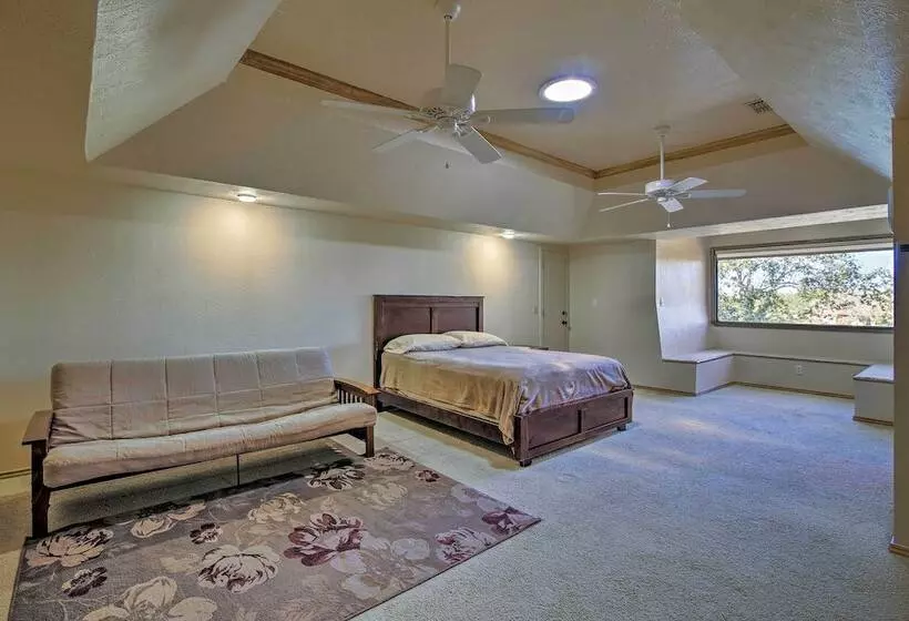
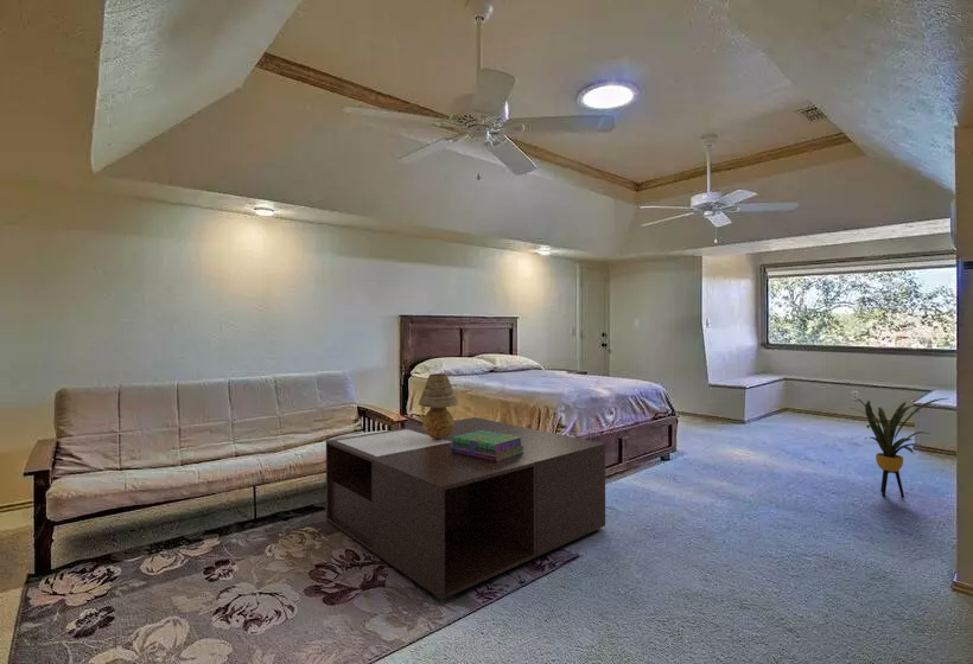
+ house plant (895, 445)
+ table lamp (438, 408)
+ stack of books (486, 445)
+ coffee table (463, 483)
